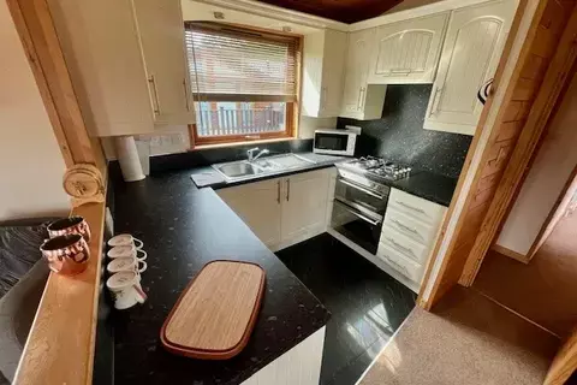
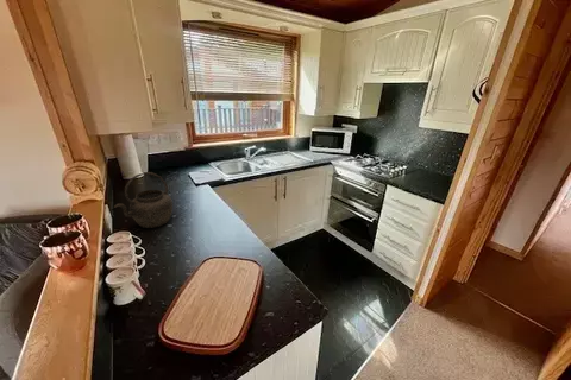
+ kettle (144, 200)
